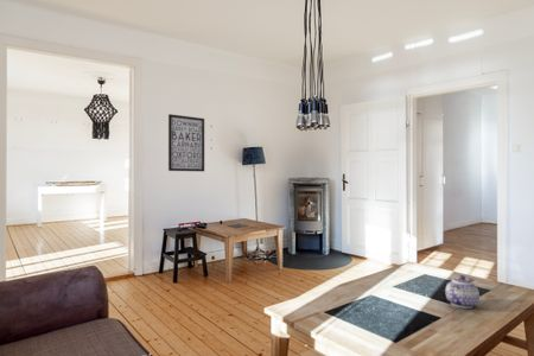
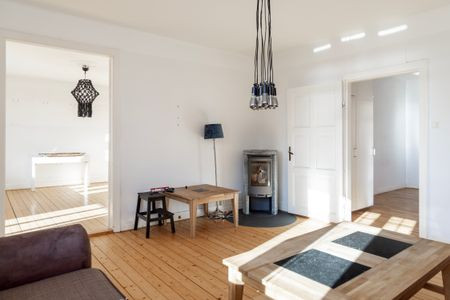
- wall art (186, 144)
- teapot (462, 290)
